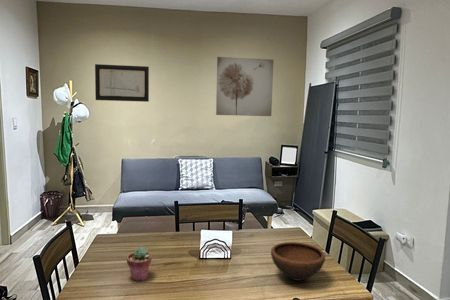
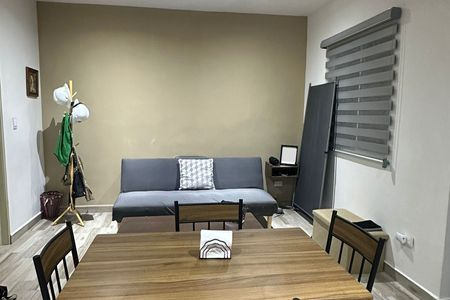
- wall art (122, 83)
- potted succulent (139, 262)
- wall art (244, 87)
- bowl (297, 264)
